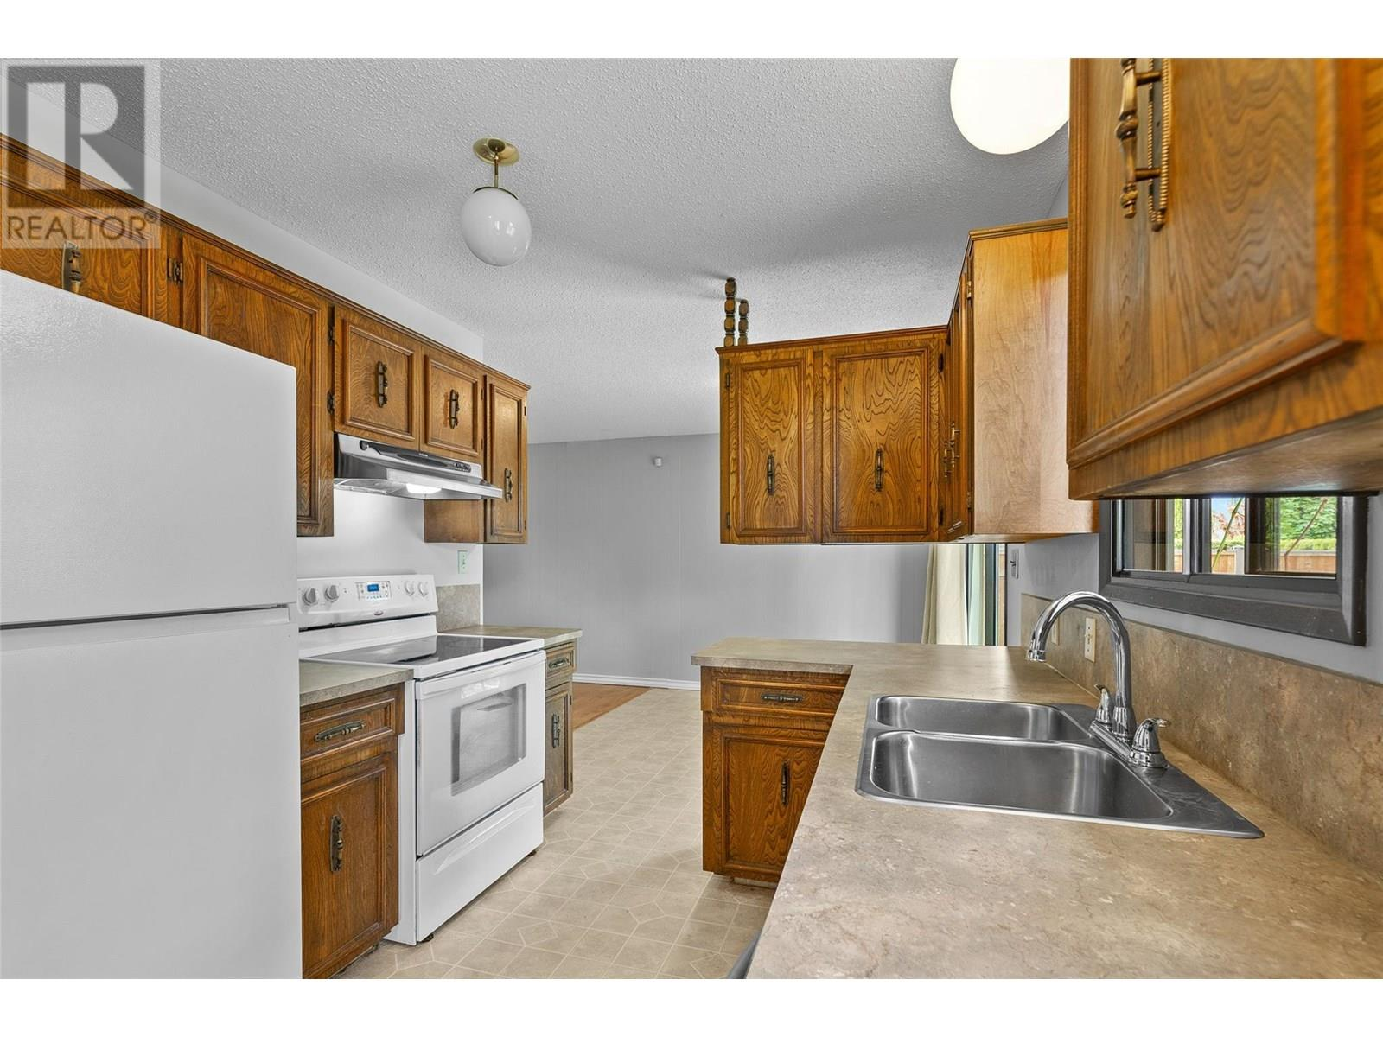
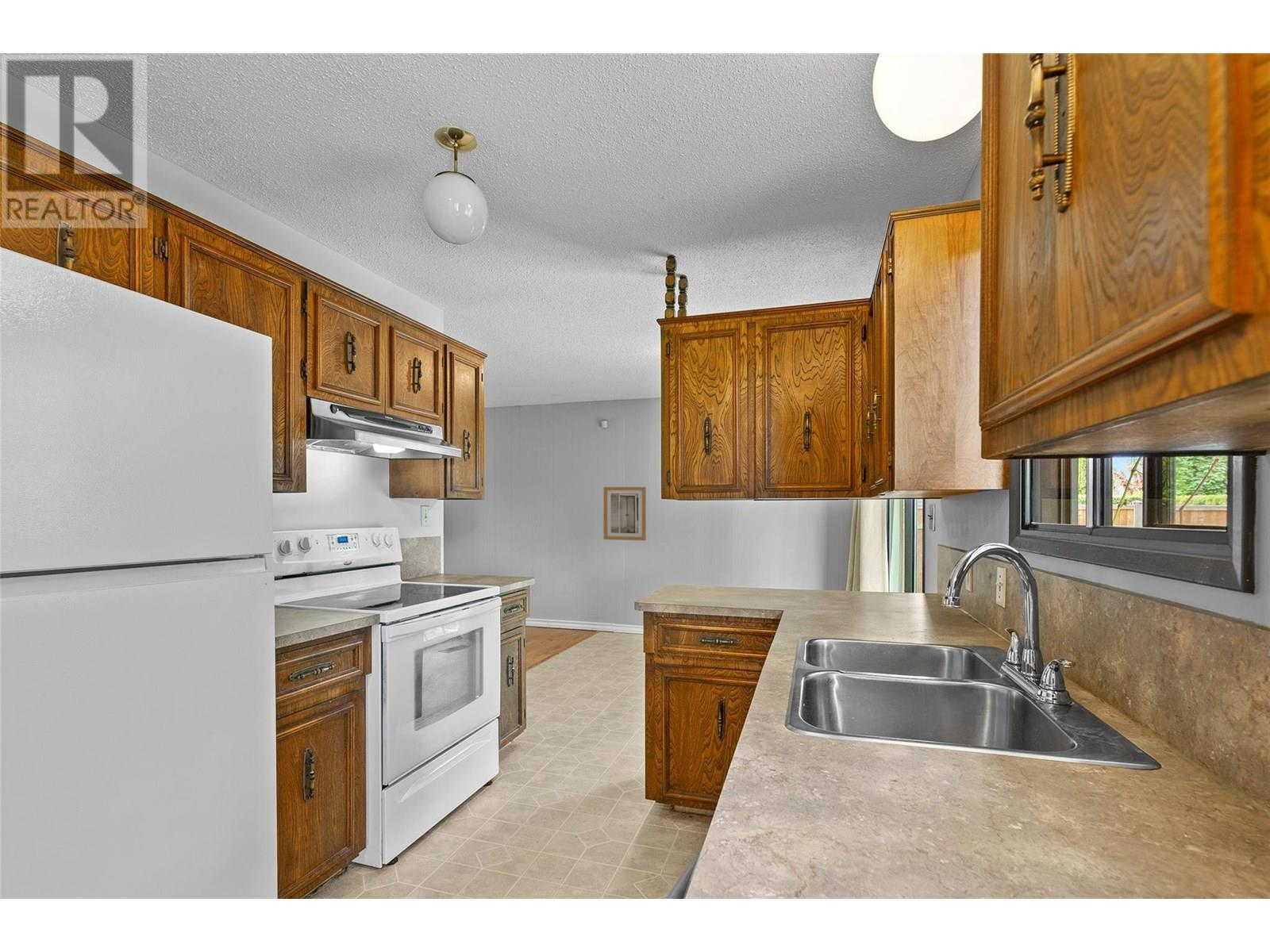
+ wall art (624, 513)
